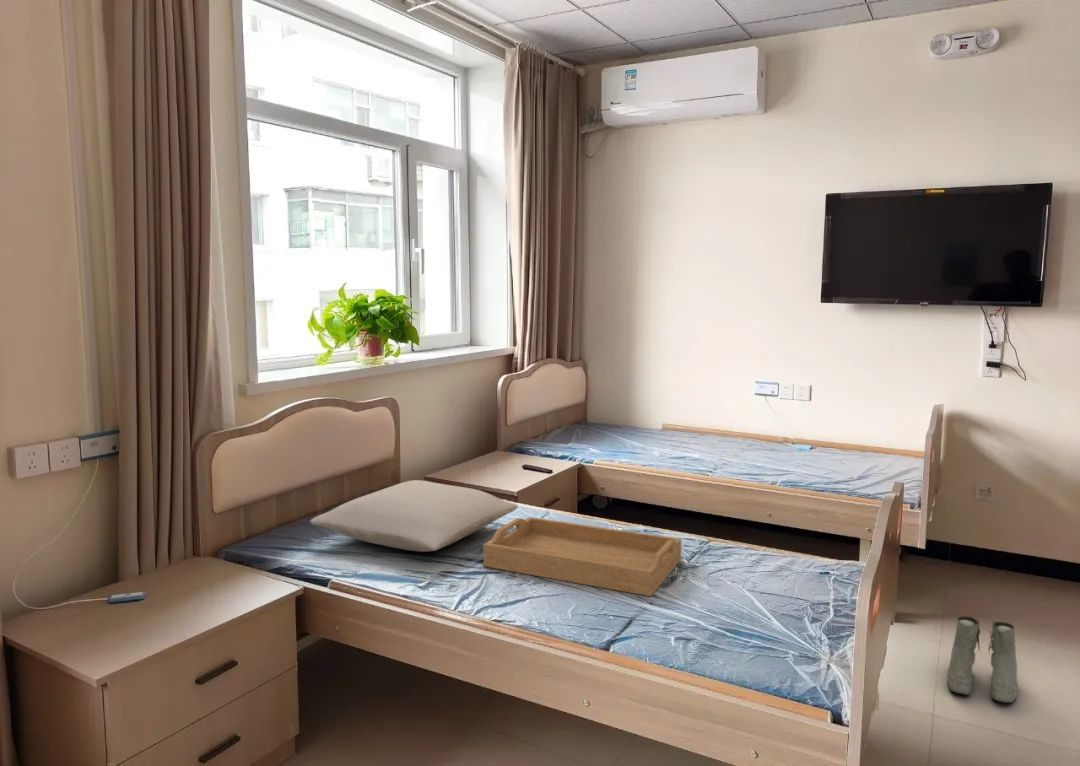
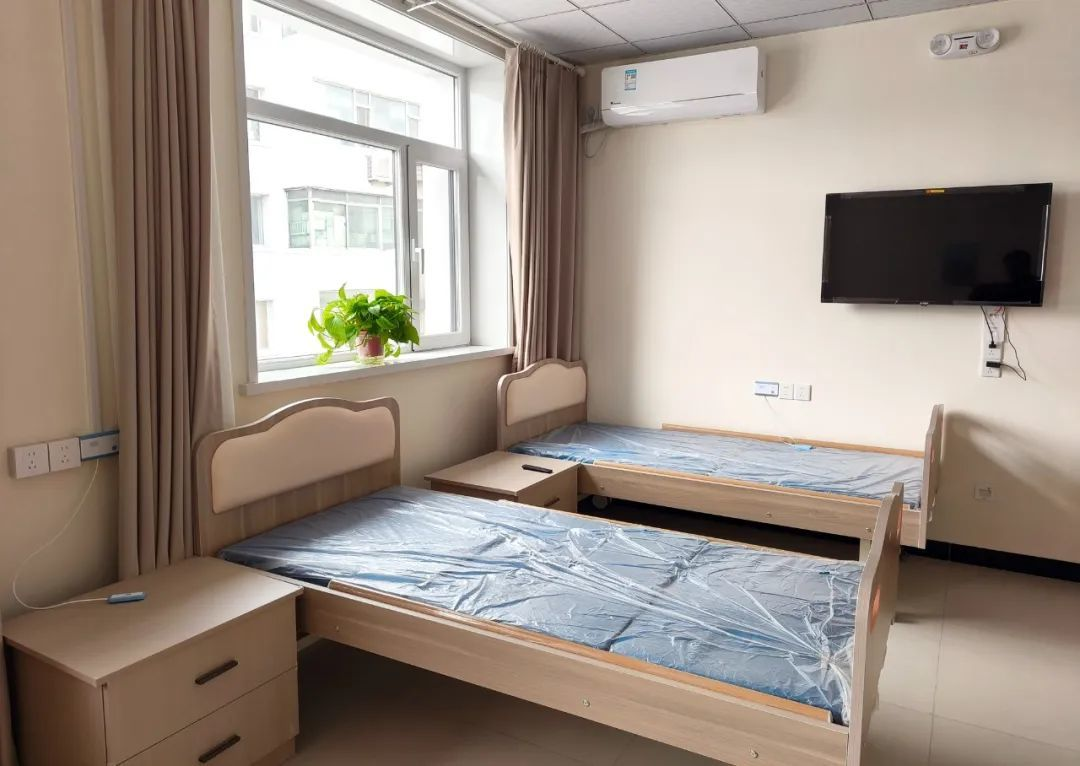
- boots (989, 654)
- pillow (419, 513)
- serving tray (583, 549)
